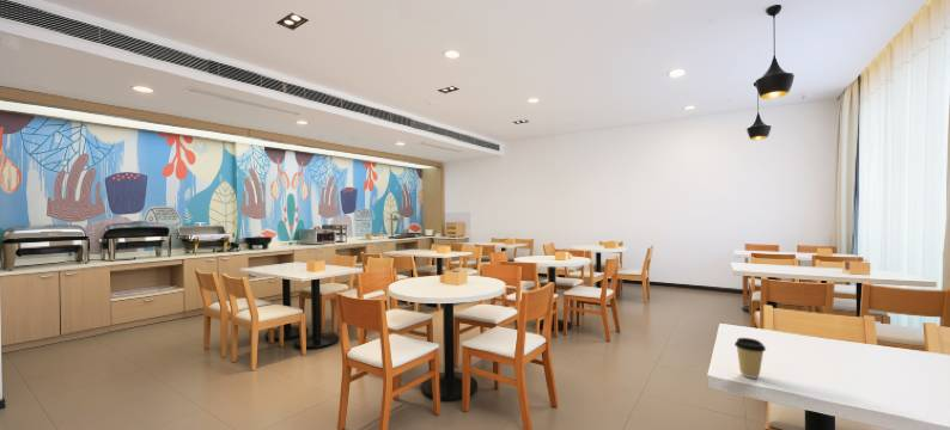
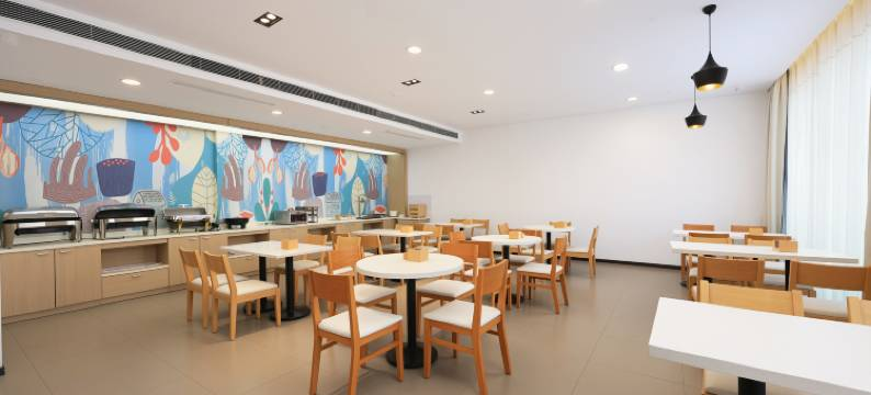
- coffee cup (749, 357)
